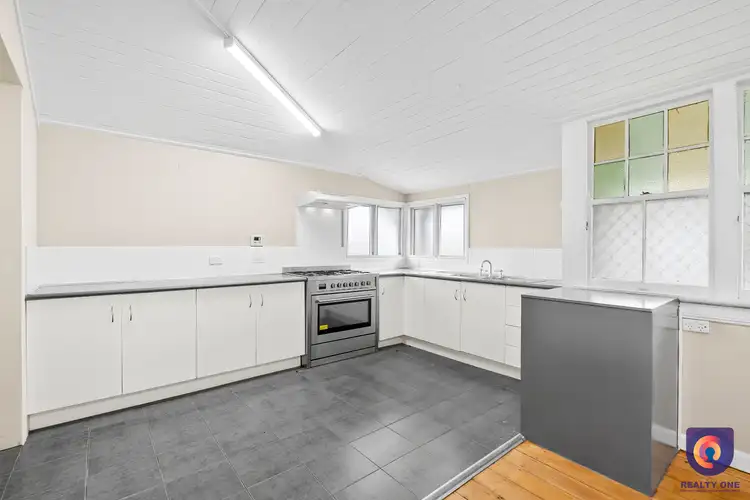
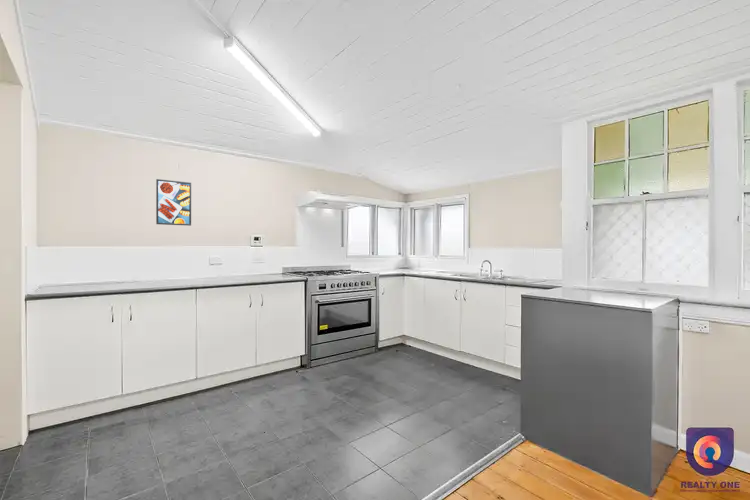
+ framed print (174, 202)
